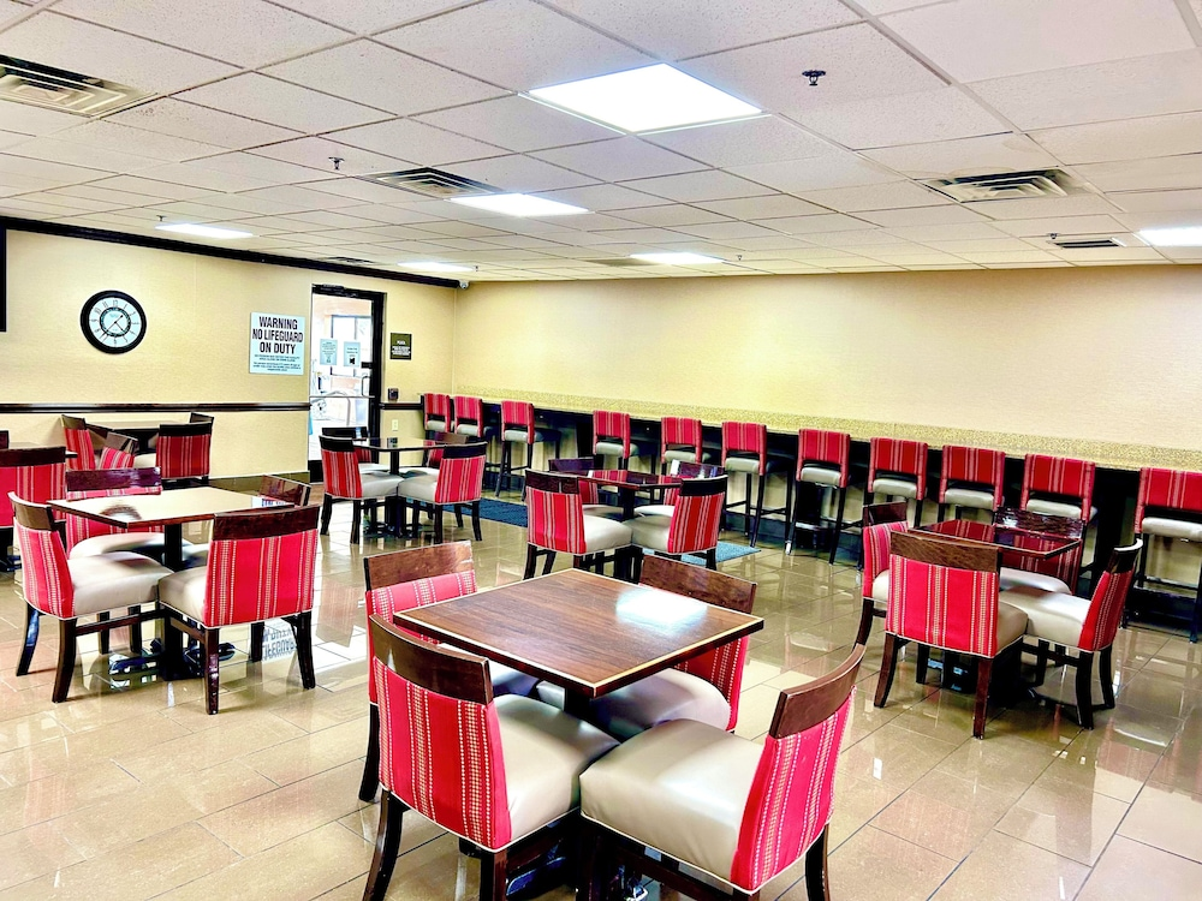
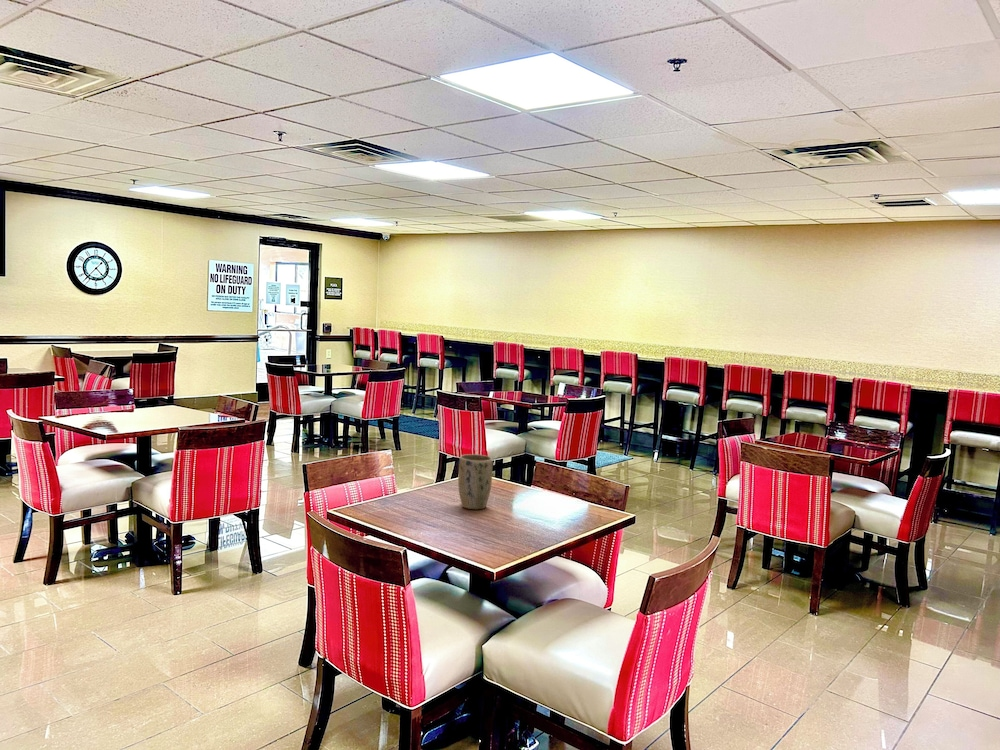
+ plant pot (474, 481)
